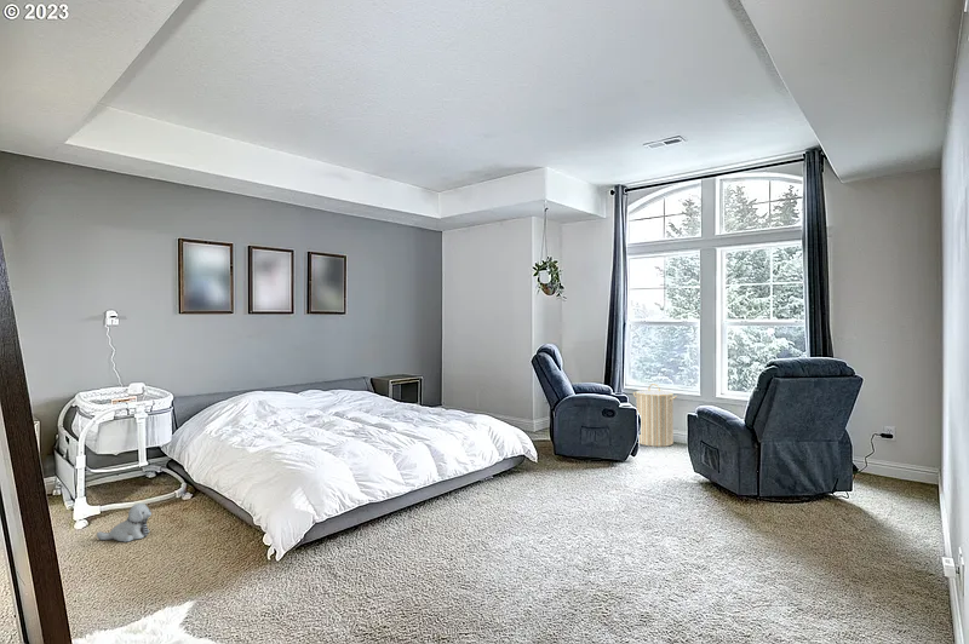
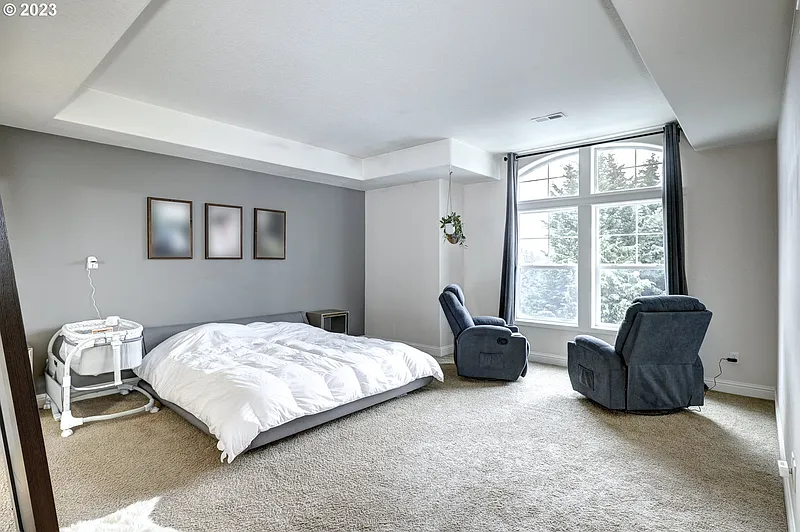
- plush toy (126, 521)
- laundry hamper (654, 413)
